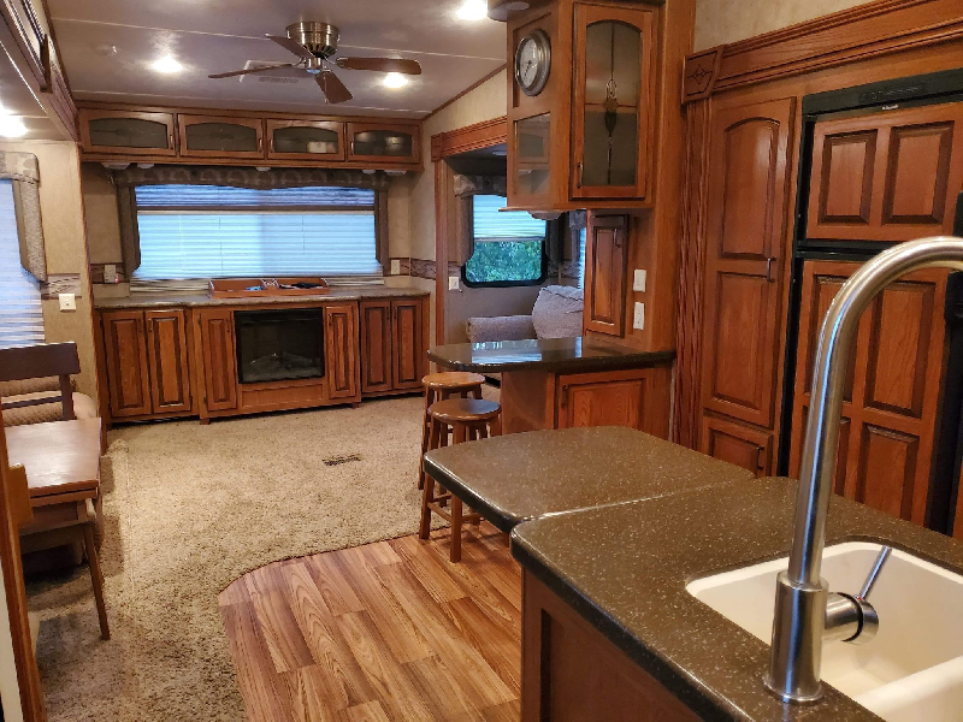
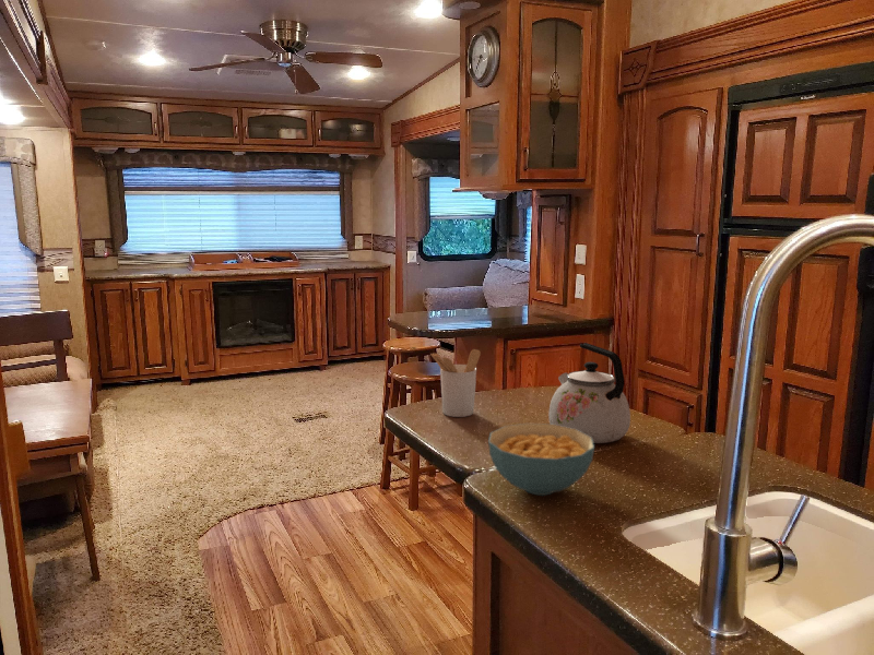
+ cereal bowl (540, 464)
+ utensil holder (452, 381)
+ kettle (589, 390)
